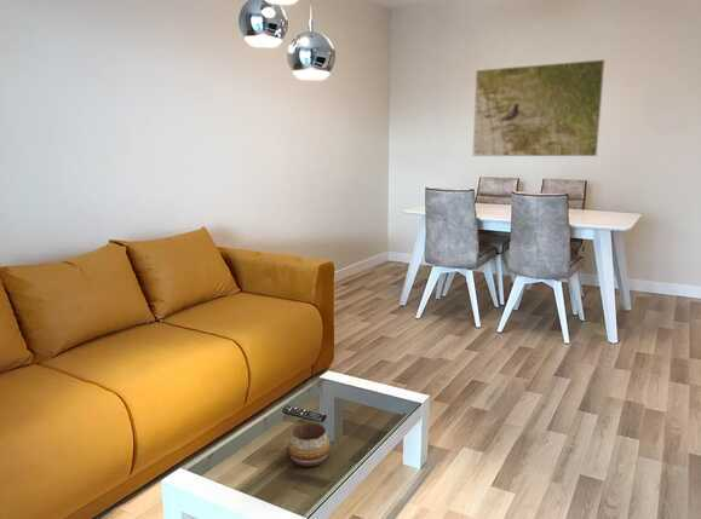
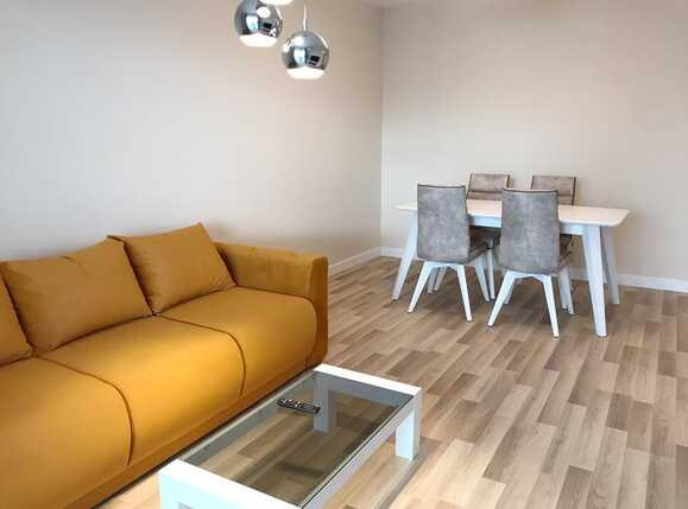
- decorative bowl (309, 444)
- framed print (534, 111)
